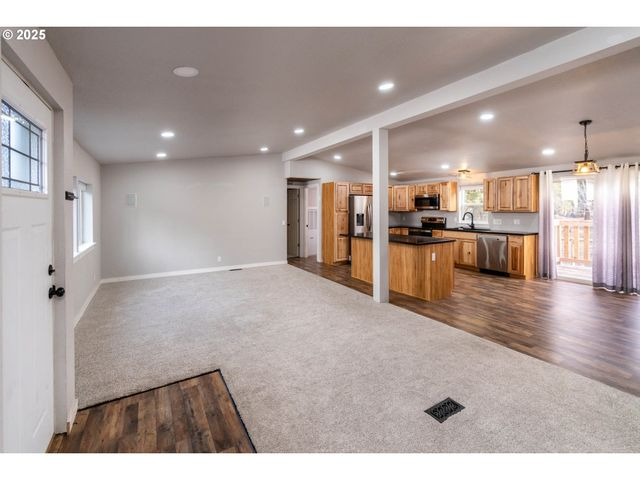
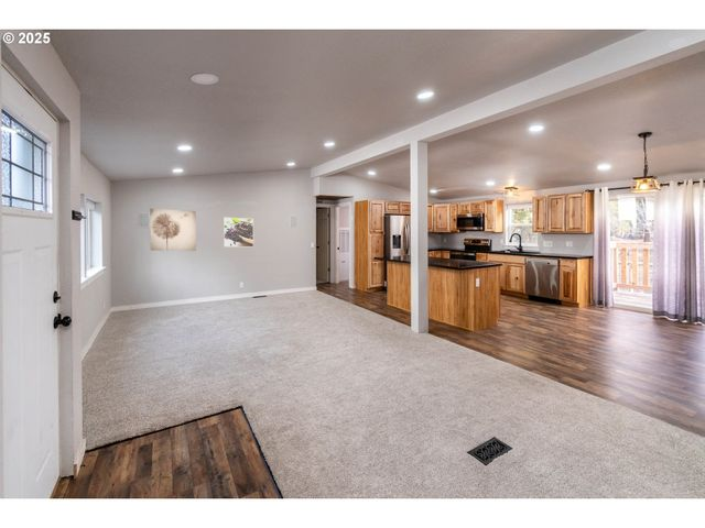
+ wall art (173, 230)
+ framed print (238, 232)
